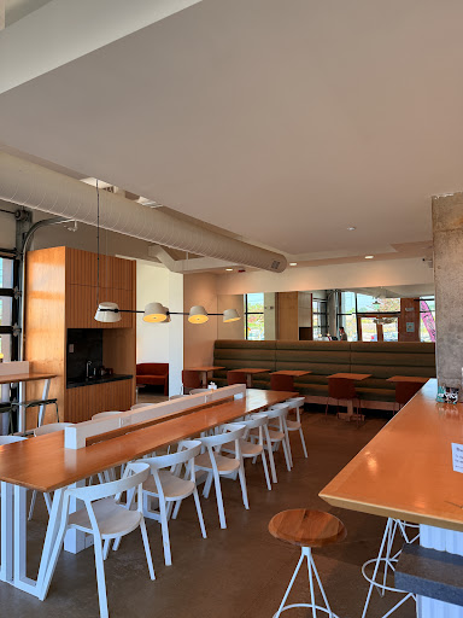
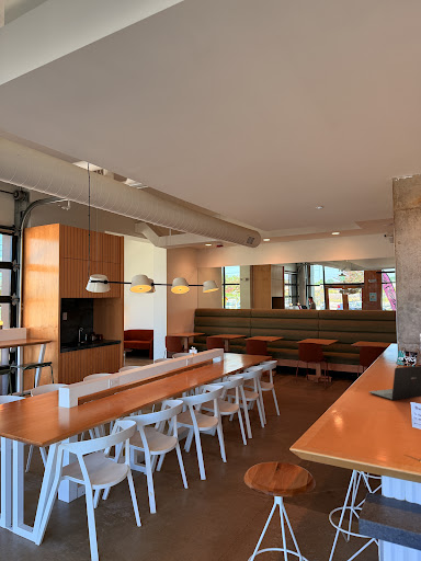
+ laptop (399, 379)
